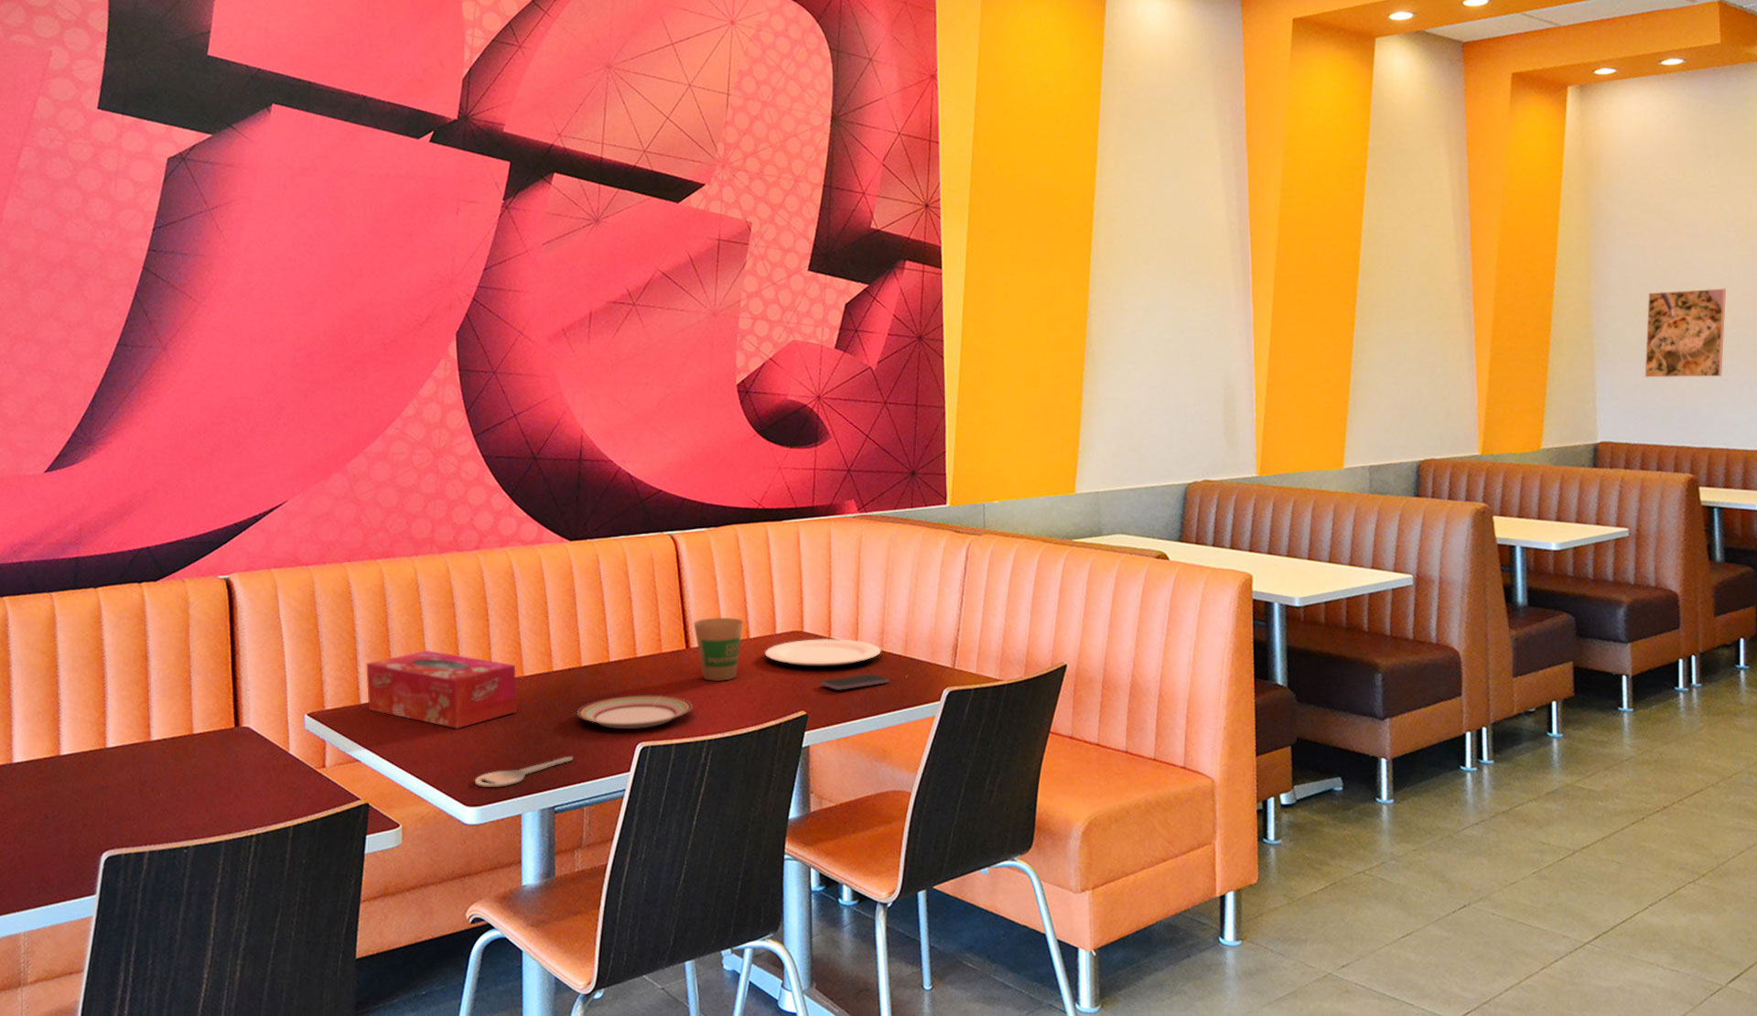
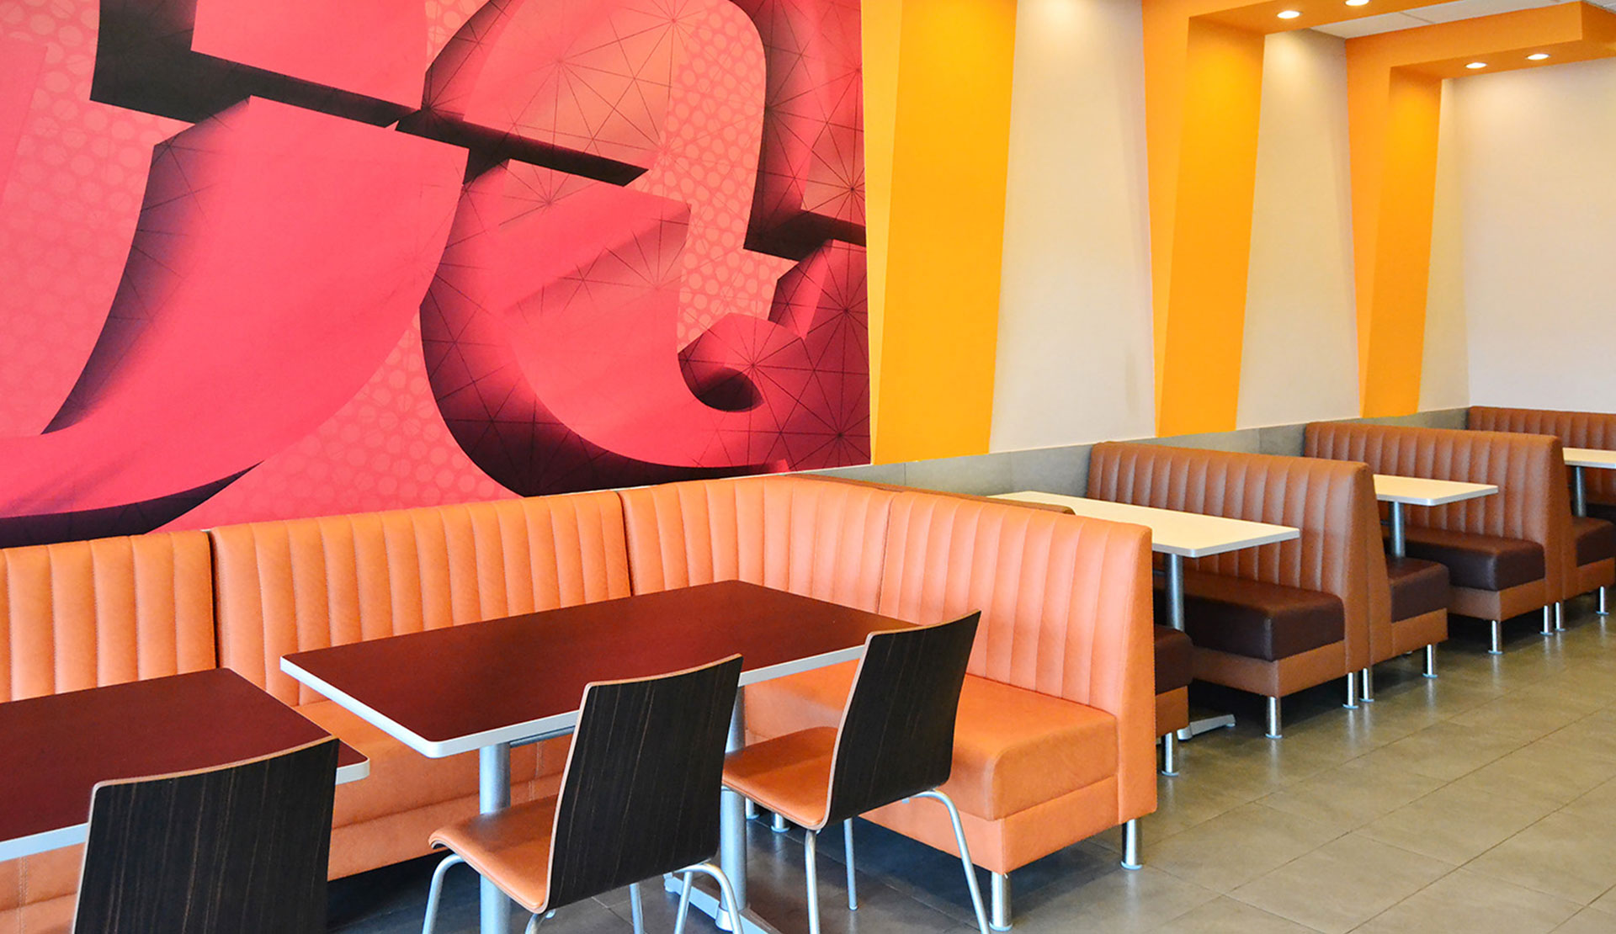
- paper cup (718, 650)
- key (527, 770)
- plate (635, 714)
- tissue box (441, 687)
- smartphone (855, 681)
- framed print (1683, 333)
- plate (822, 653)
